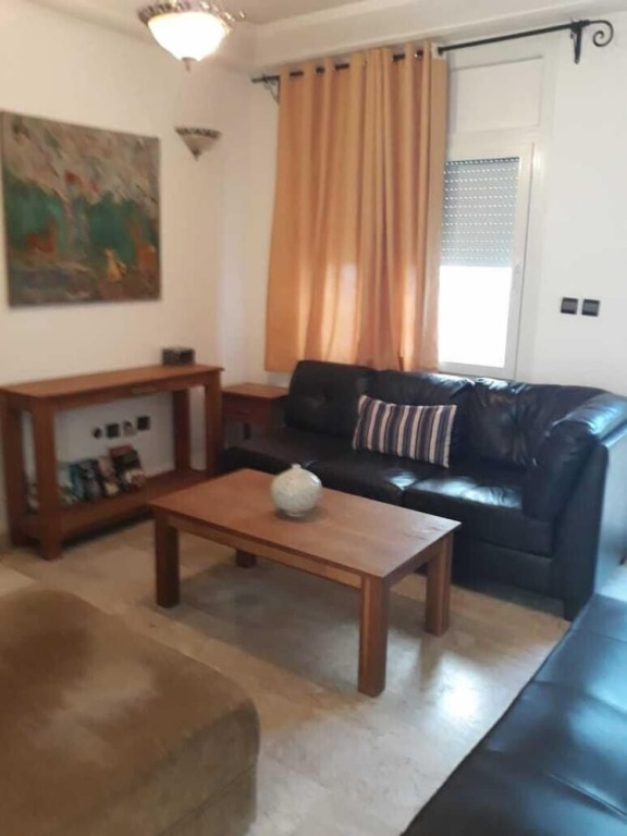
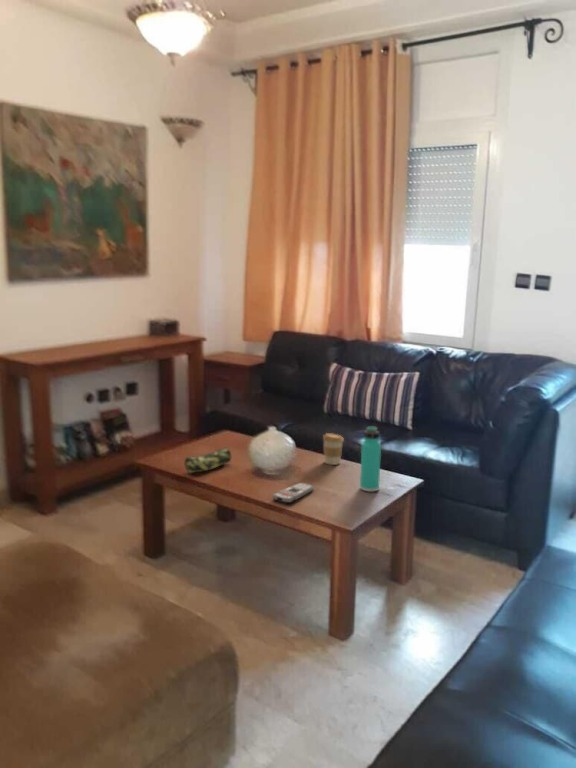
+ pencil case (207, 460)
+ coffee cup (332, 448)
+ remote control (294, 492)
+ thermos bottle (370, 457)
